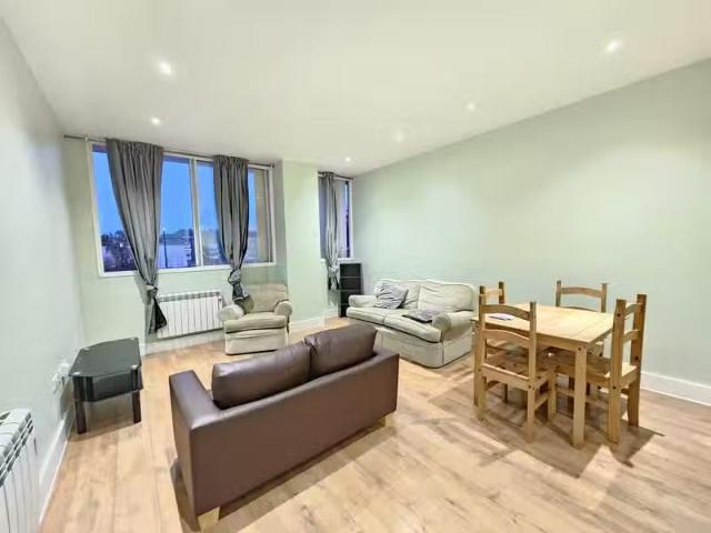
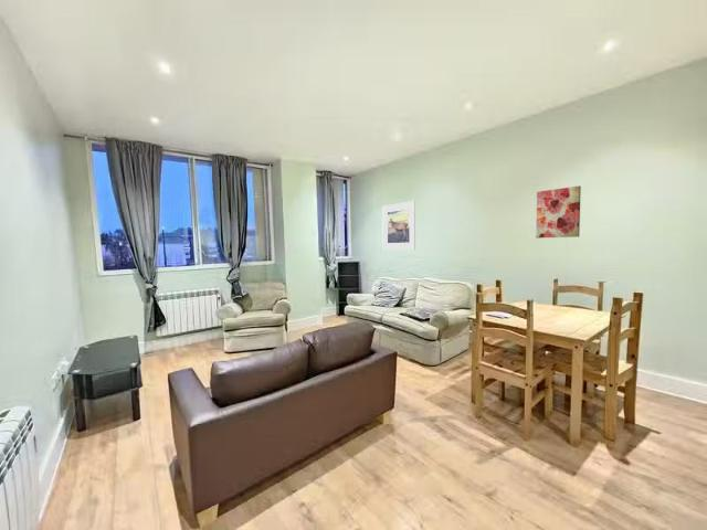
+ wall art (557, 213)
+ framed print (398, 226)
